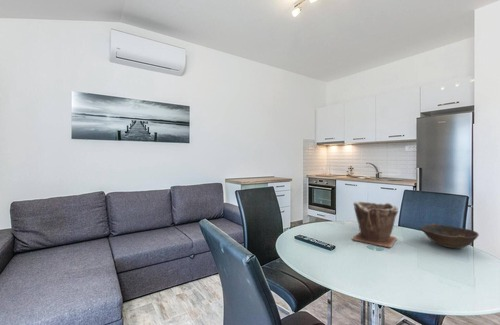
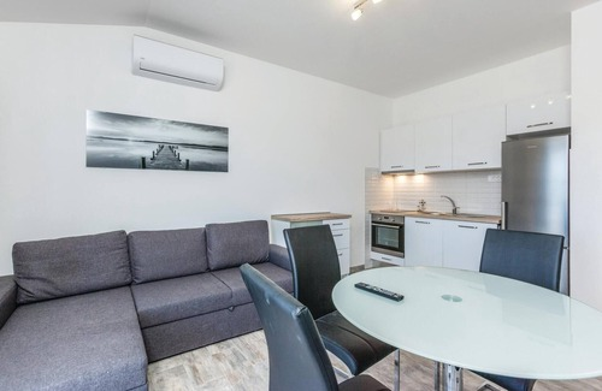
- bowl (448, 237)
- plant pot (374, 221)
